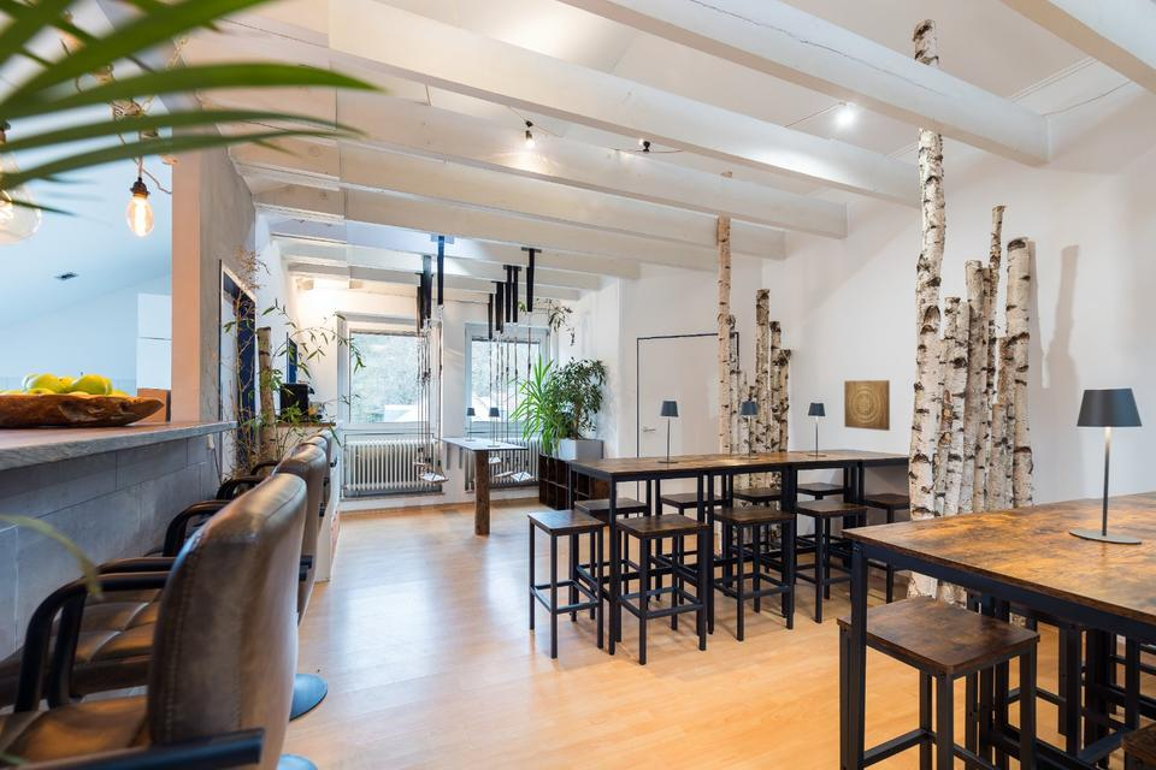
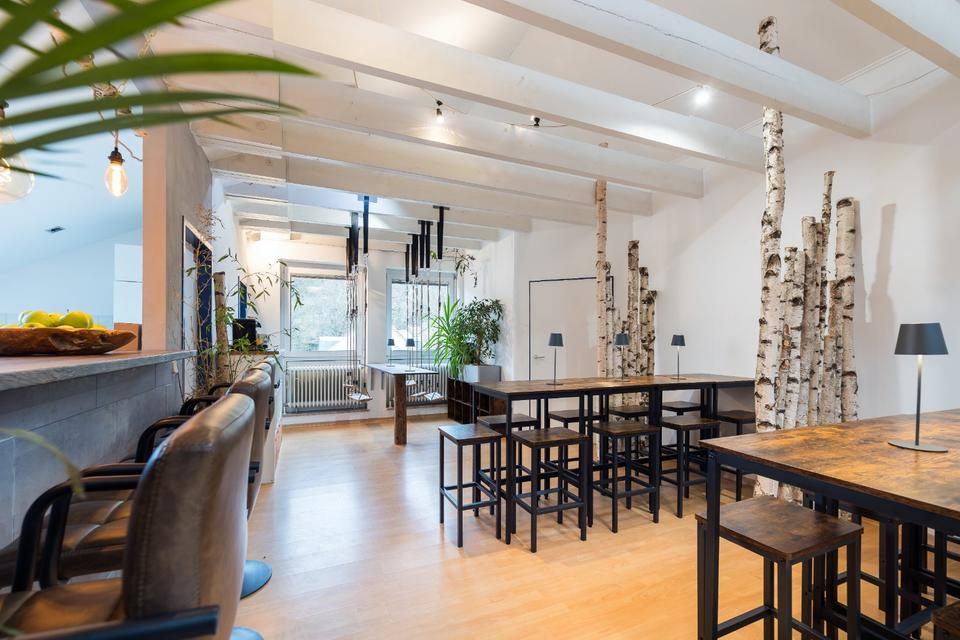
- wall art (866, 404)
